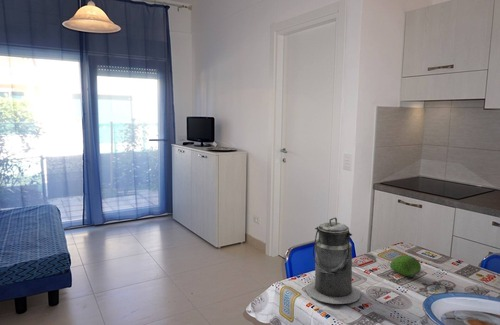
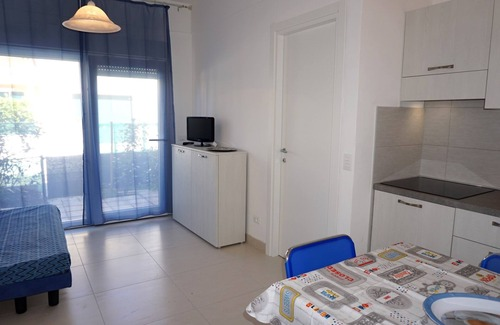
- fruit (405, 264)
- canister (333, 255)
